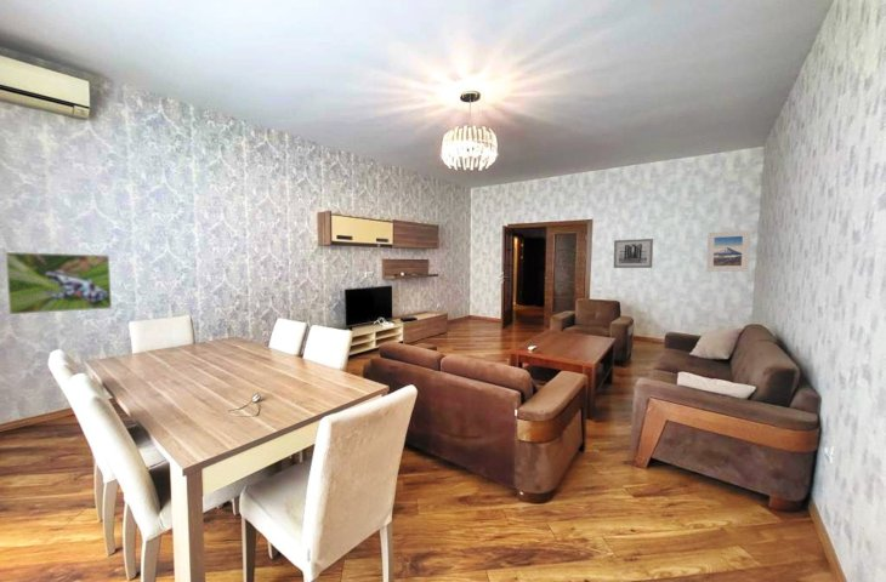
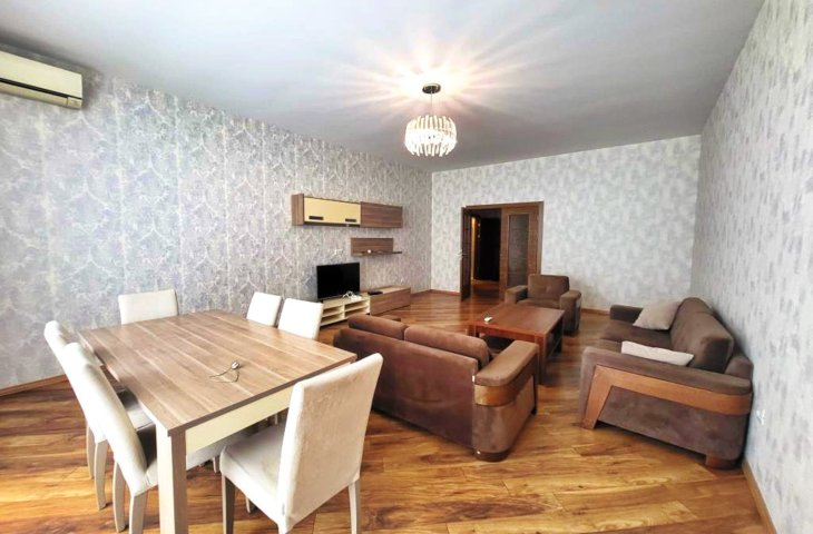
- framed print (727, 251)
- wall art (632, 253)
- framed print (62, 283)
